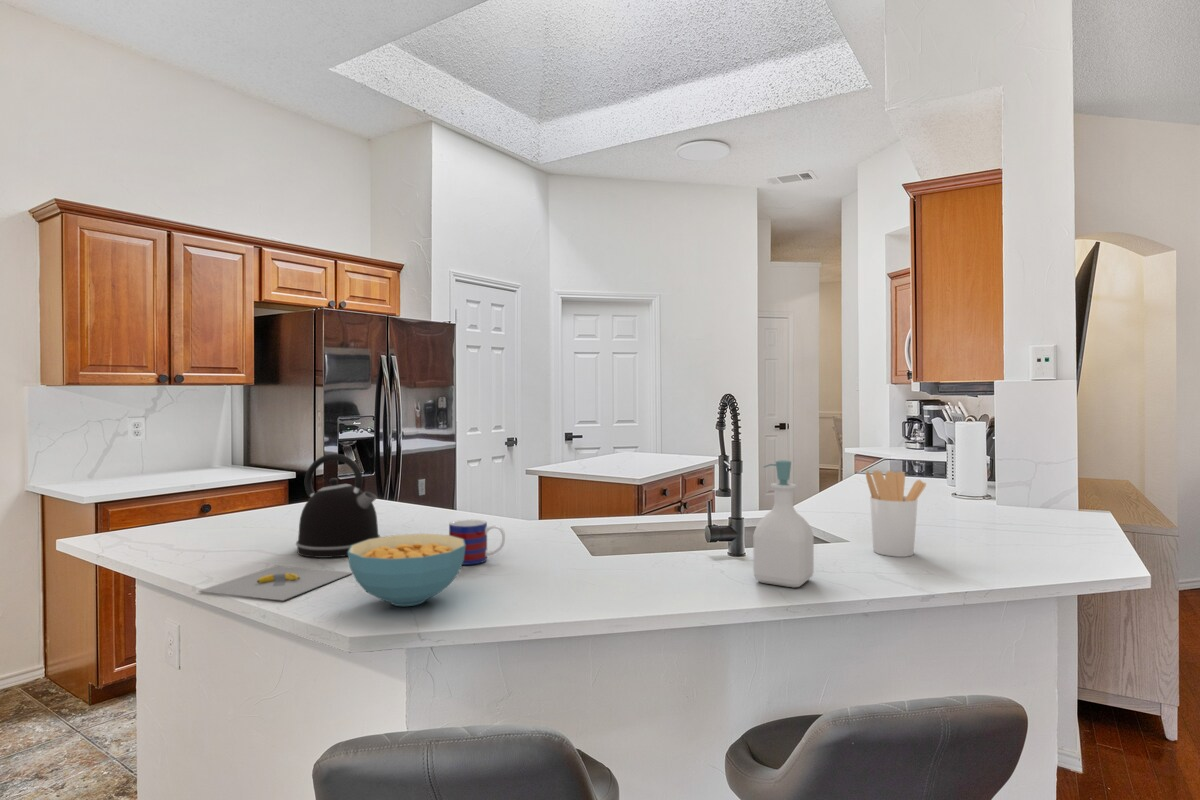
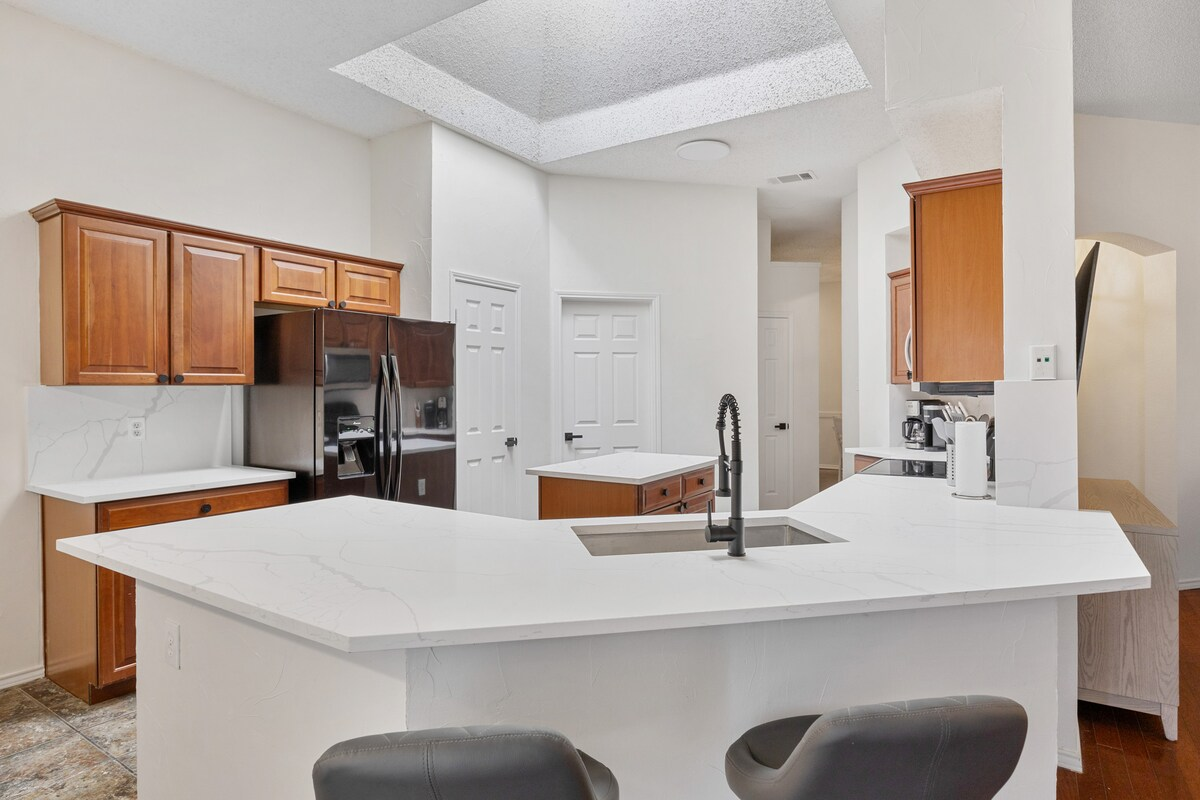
- cereal bowl (408, 573)
- kettle (338, 501)
- soap bottle (783, 521)
- banana (279, 578)
- mug (477, 541)
- utensil holder (891, 510)
